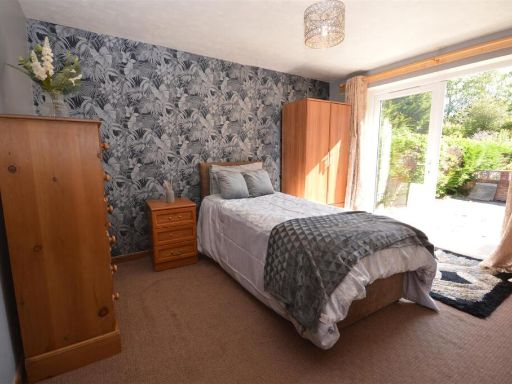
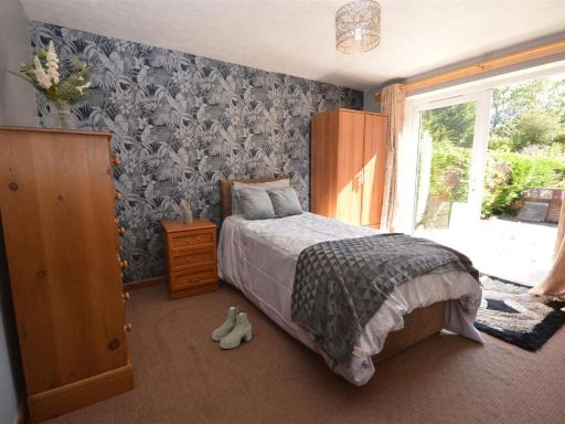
+ boots (232, 325)
